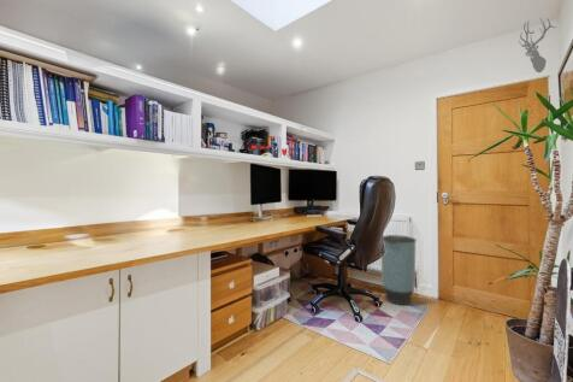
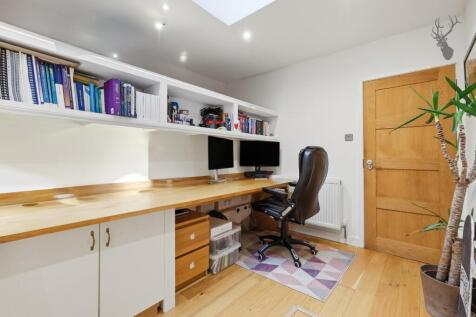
- trash can (398, 268)
